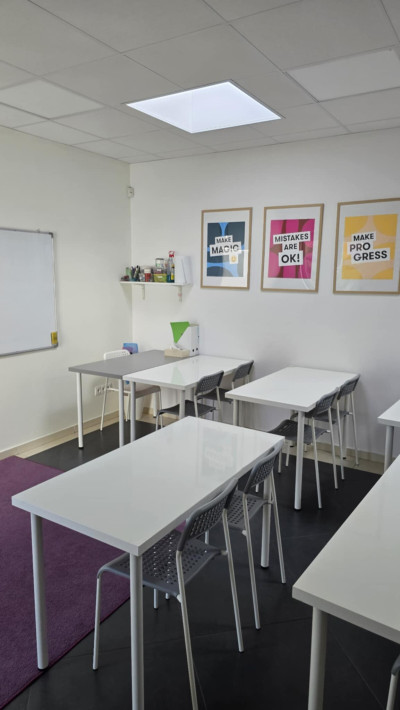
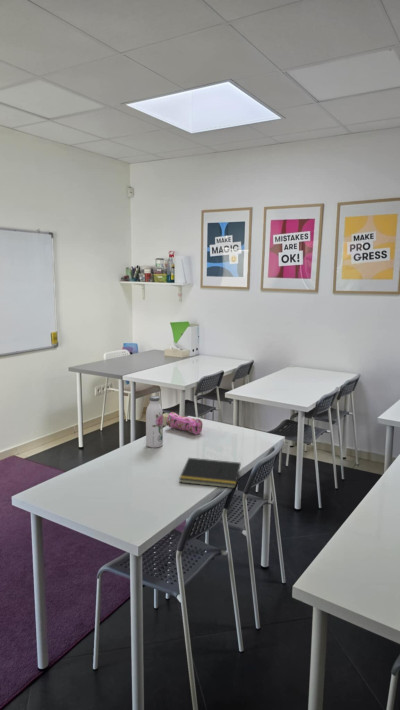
+ water bottle (154, 421)
+ notepad (210, 472)
+ pencil case (184, 423)
